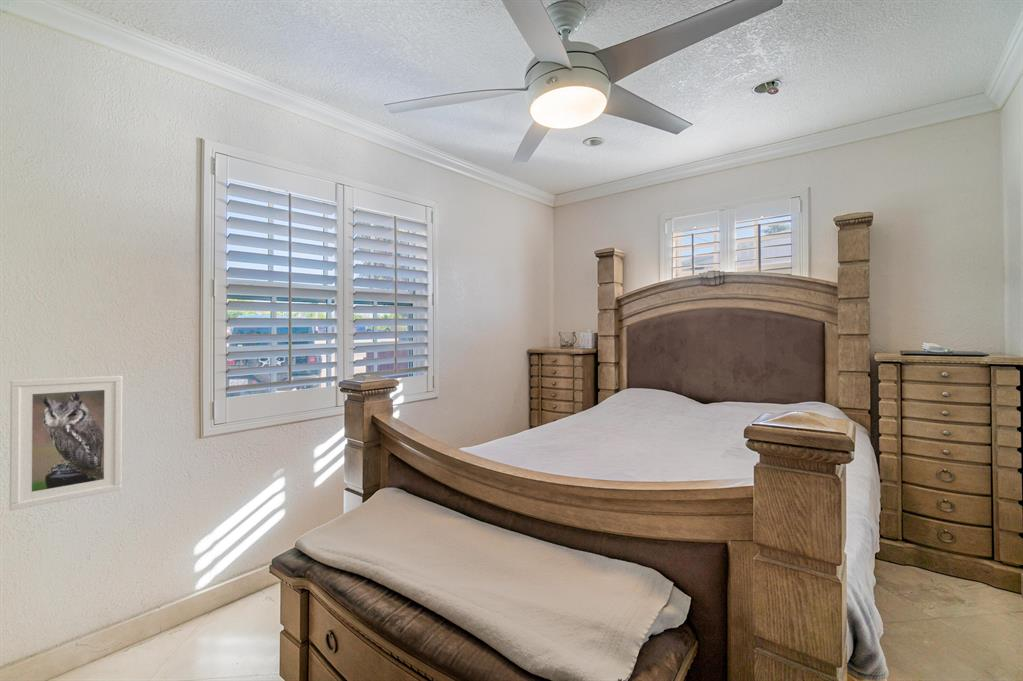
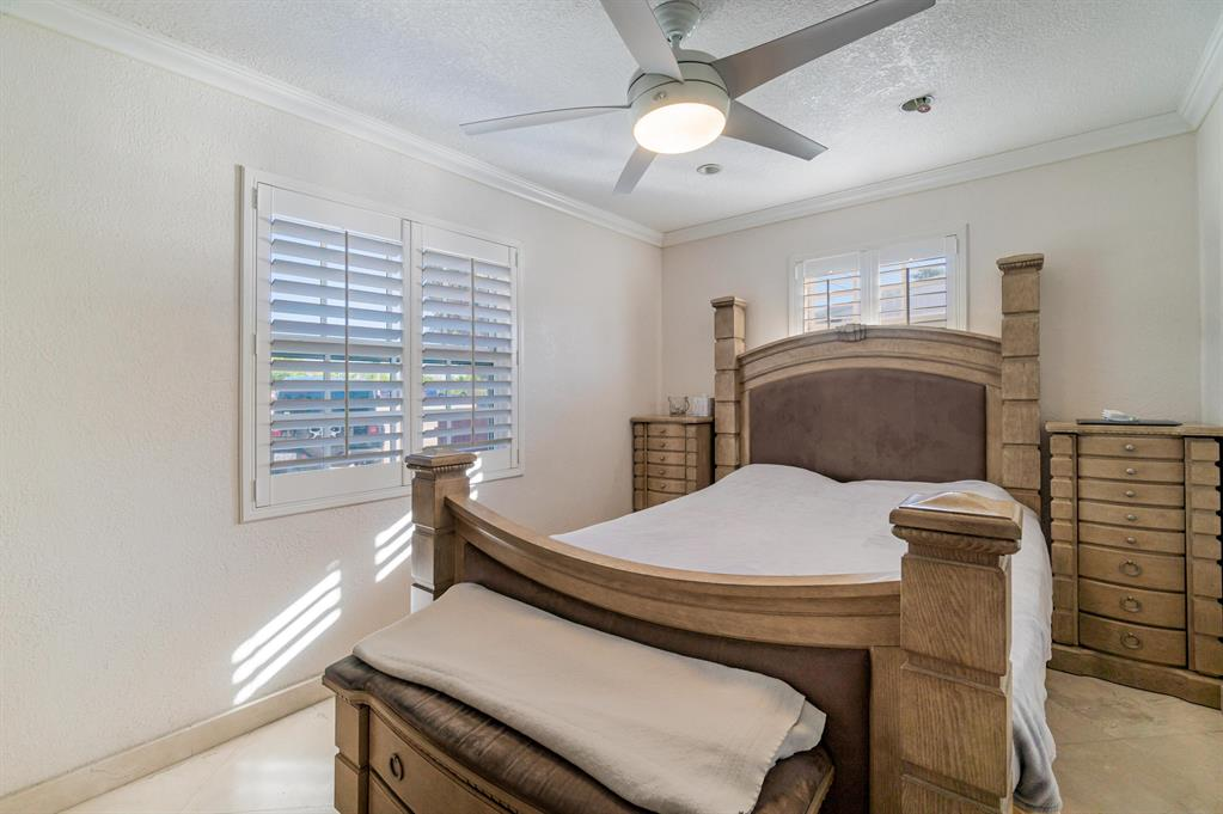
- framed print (69, 438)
